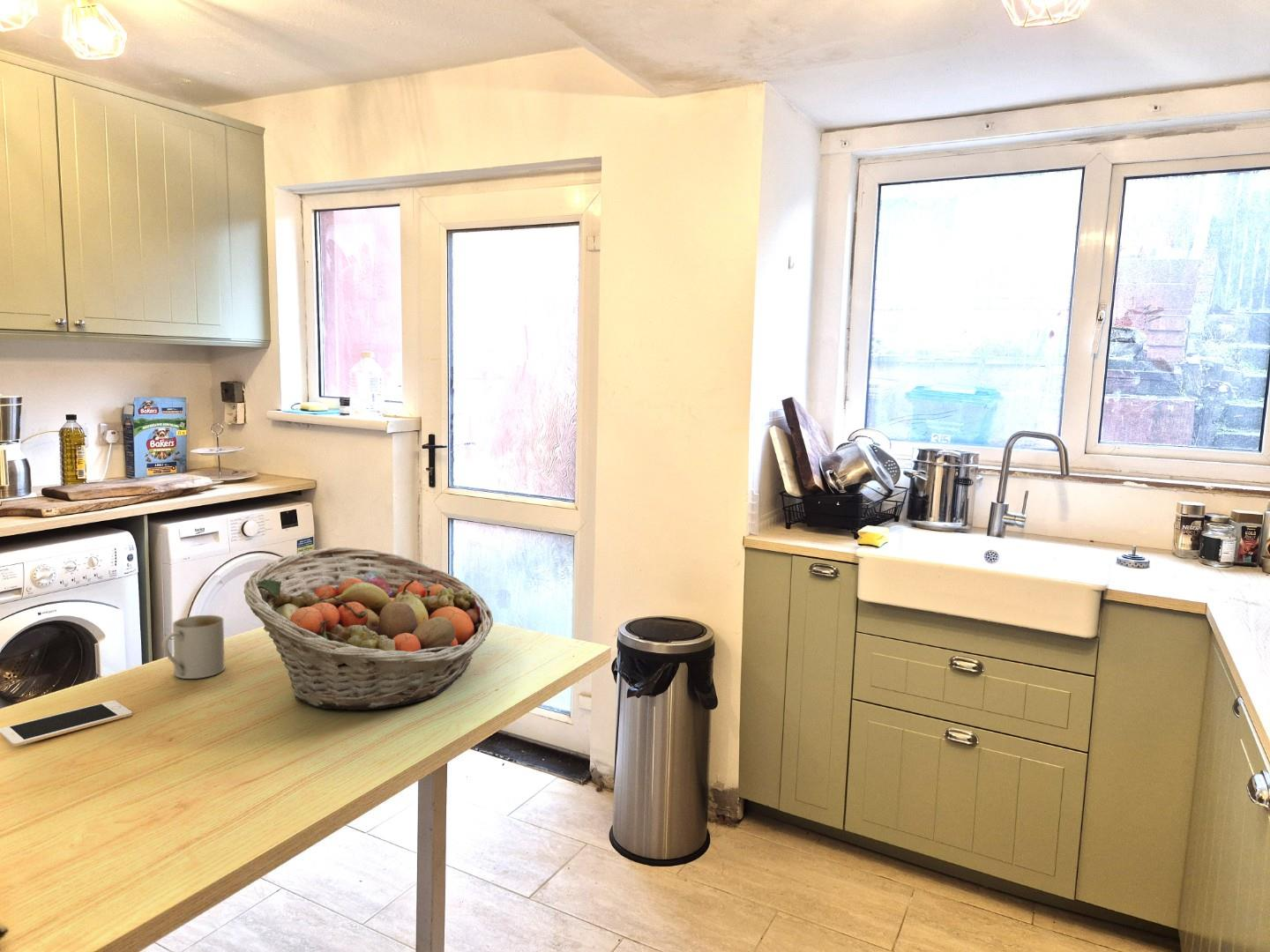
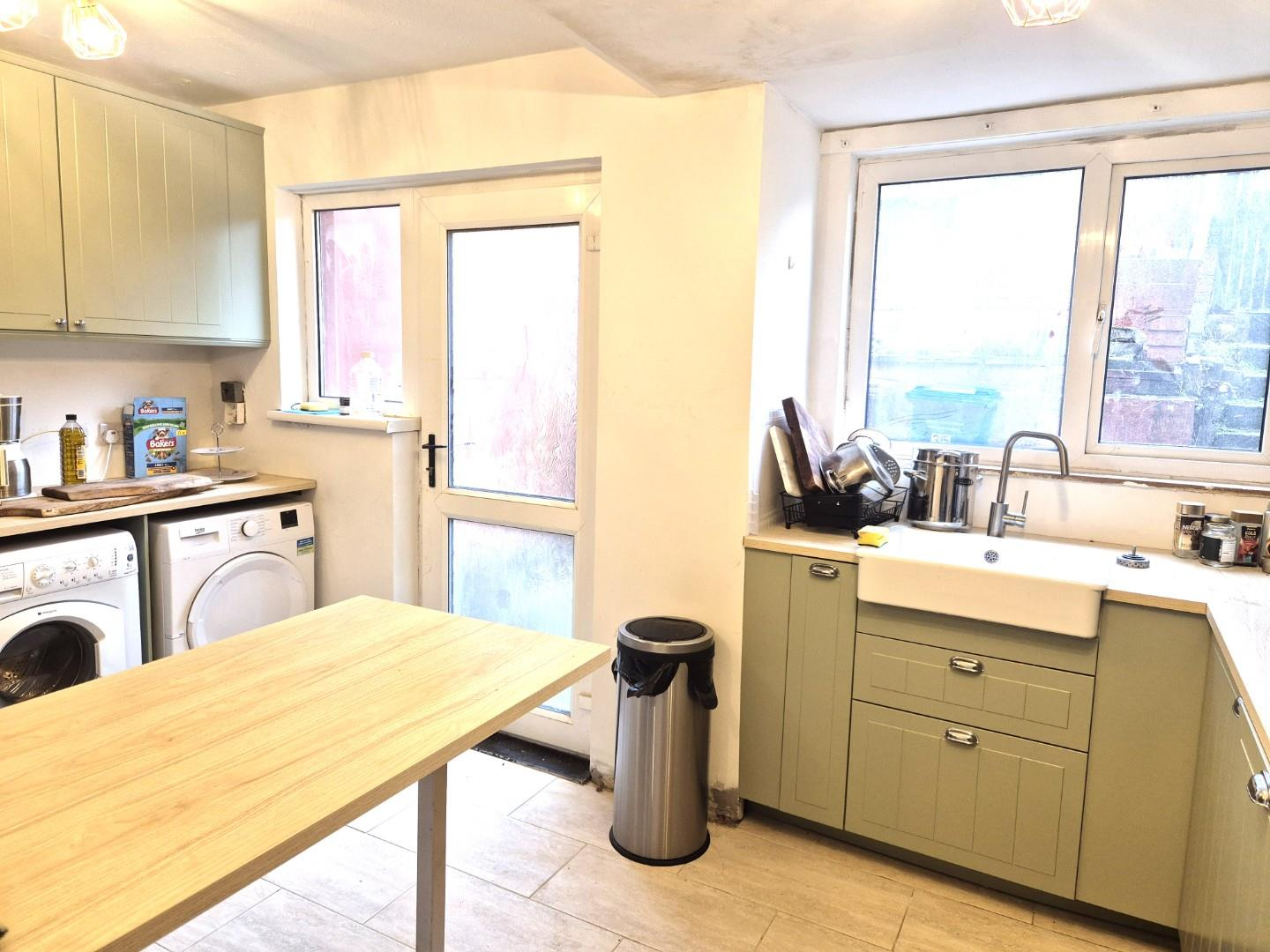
- cell phone (67, 722)
- fruit basket (377, 619)
- mug (190, 649)
